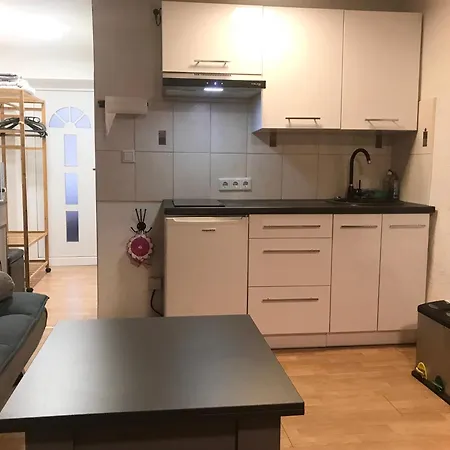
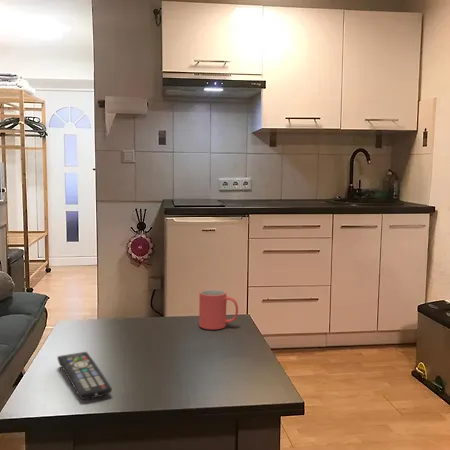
+ remote control (82, 372)
+ mug (218, 309)
